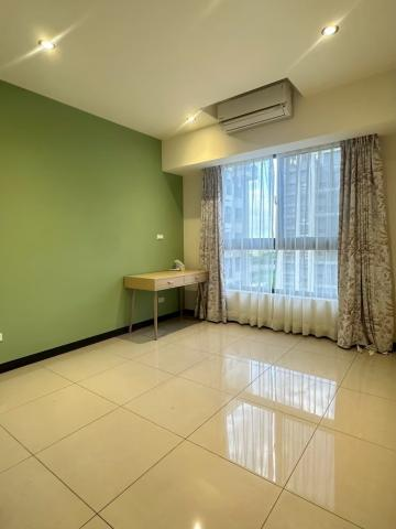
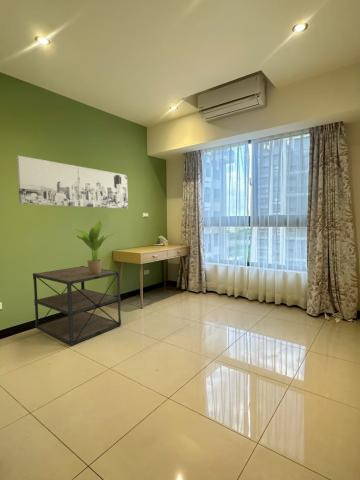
+ shelving unit (77, 299)
+ wall art (82, 187)
+ potted plant (90, 246)
